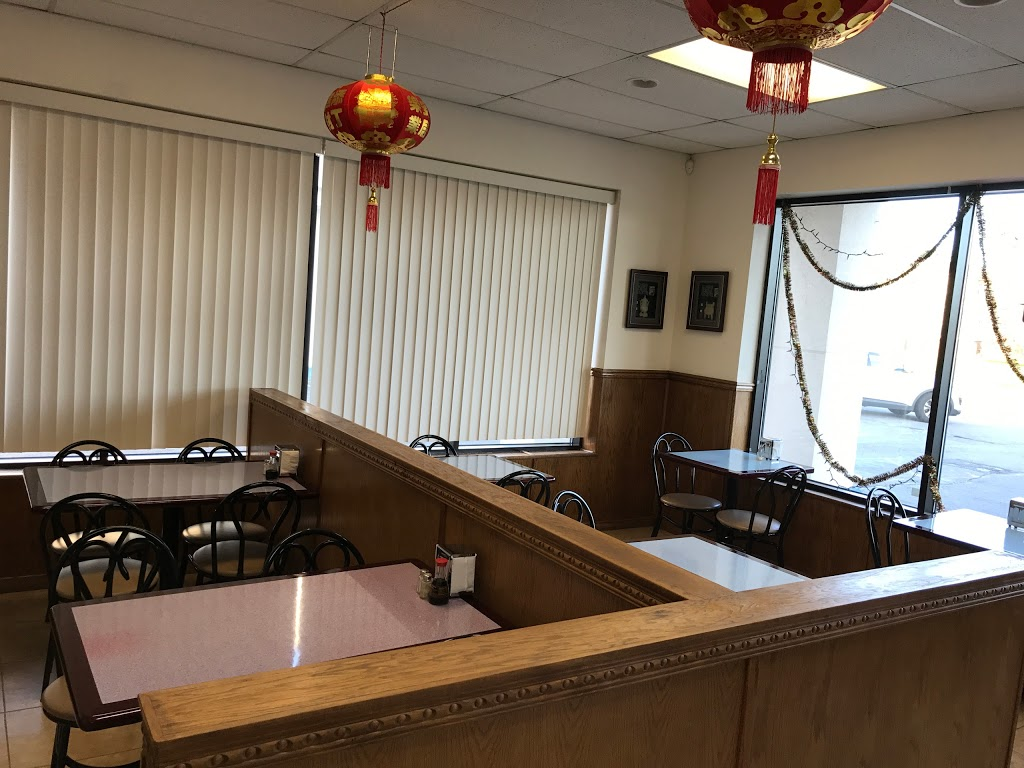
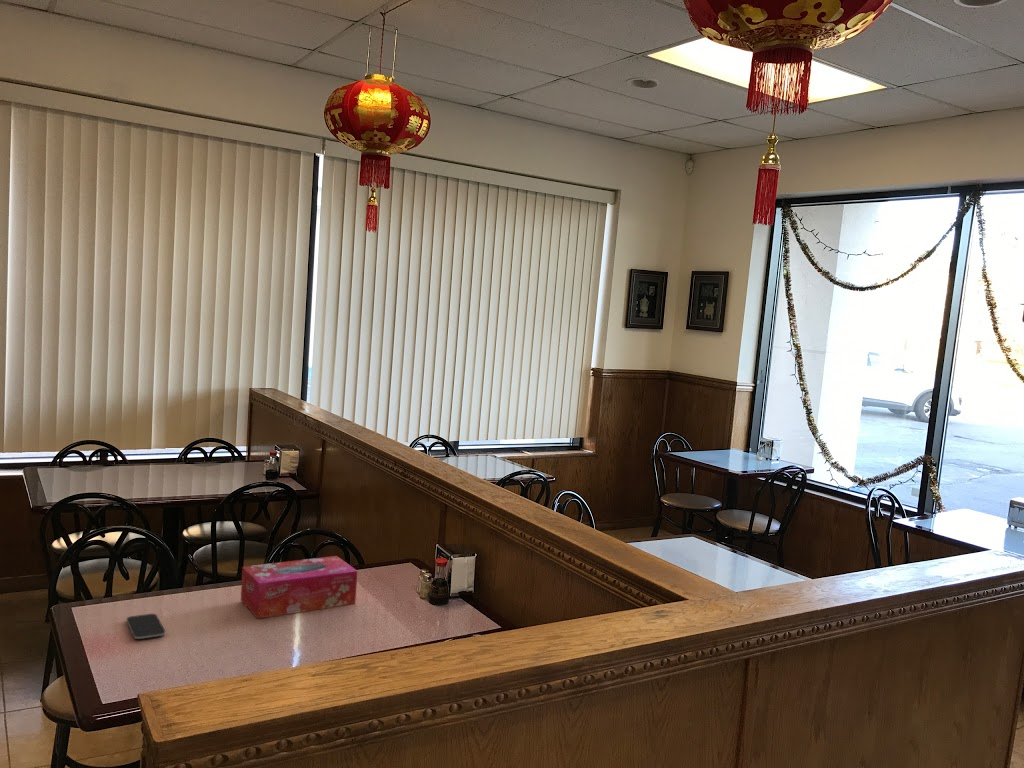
+ smartphone (145, 625)
+ tissue box (299, 585)
